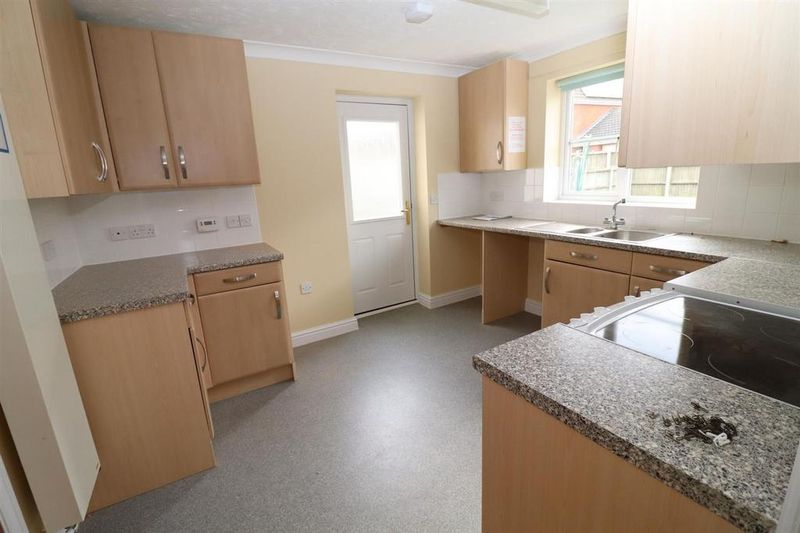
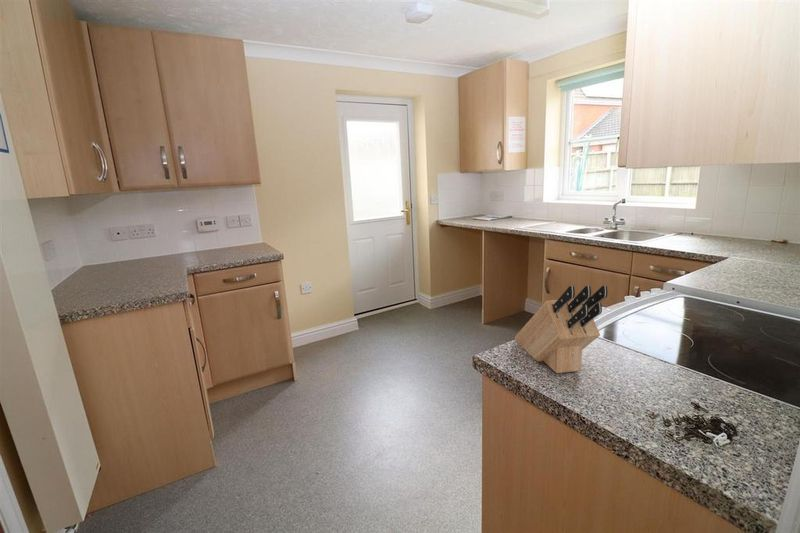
+ knife block (557, 317)
